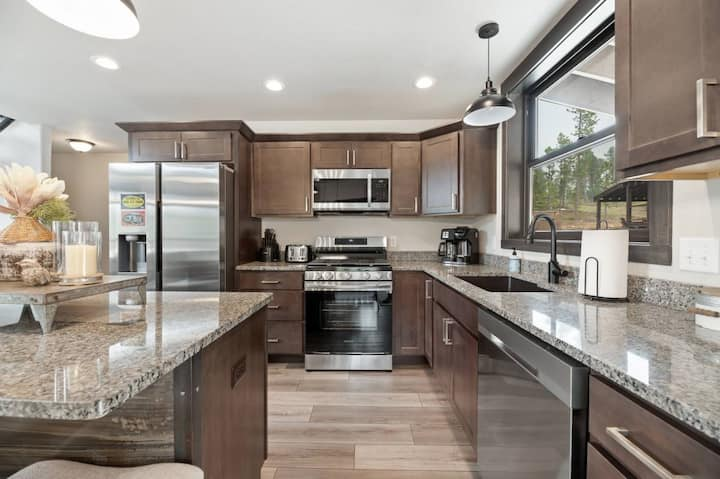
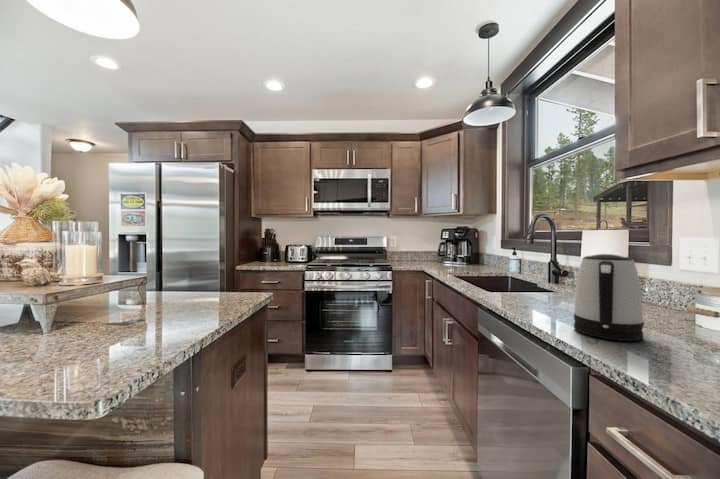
+ kettle (606, 294)
